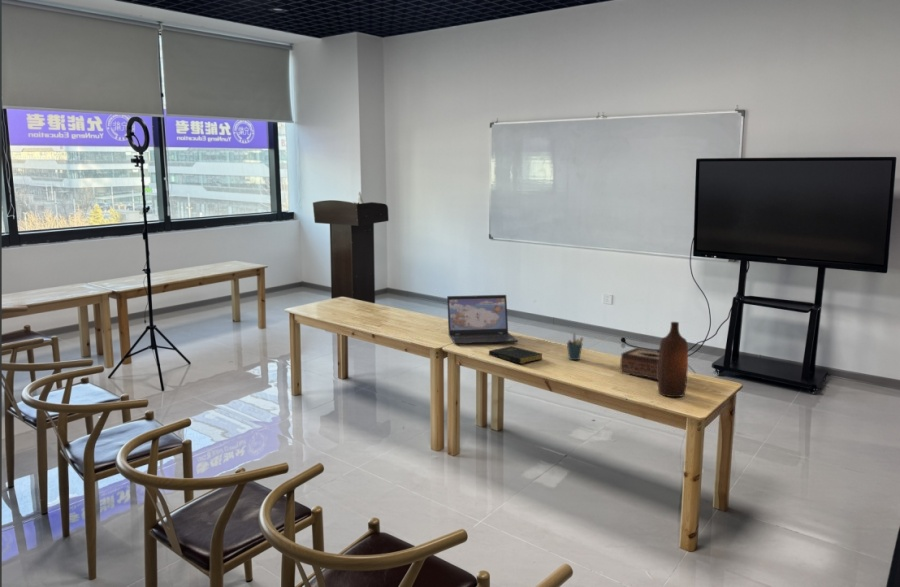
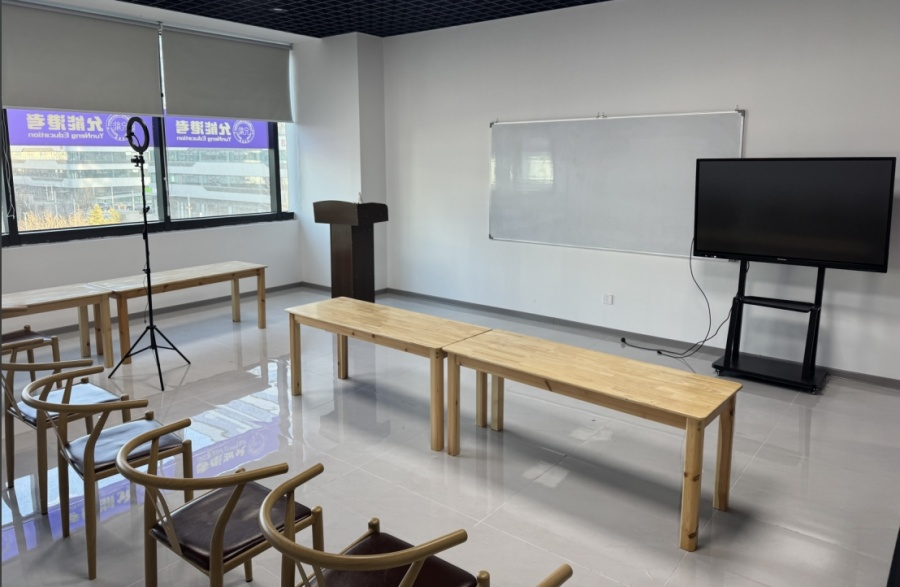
- laptop (481, 318)
- book (516, 354)
- tissue box (652, 364)
- pen holder (574, 346)
- bottle (673, 358)
